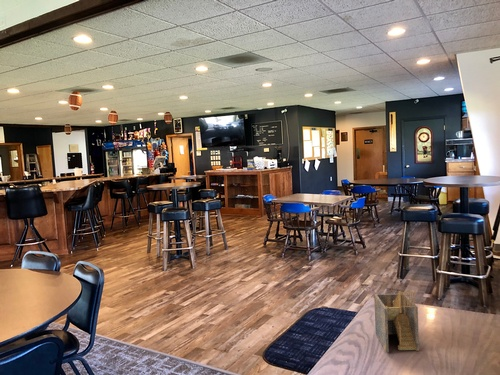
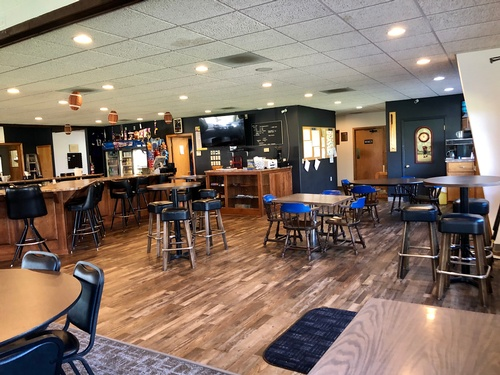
- napkin holder (395, 314)
